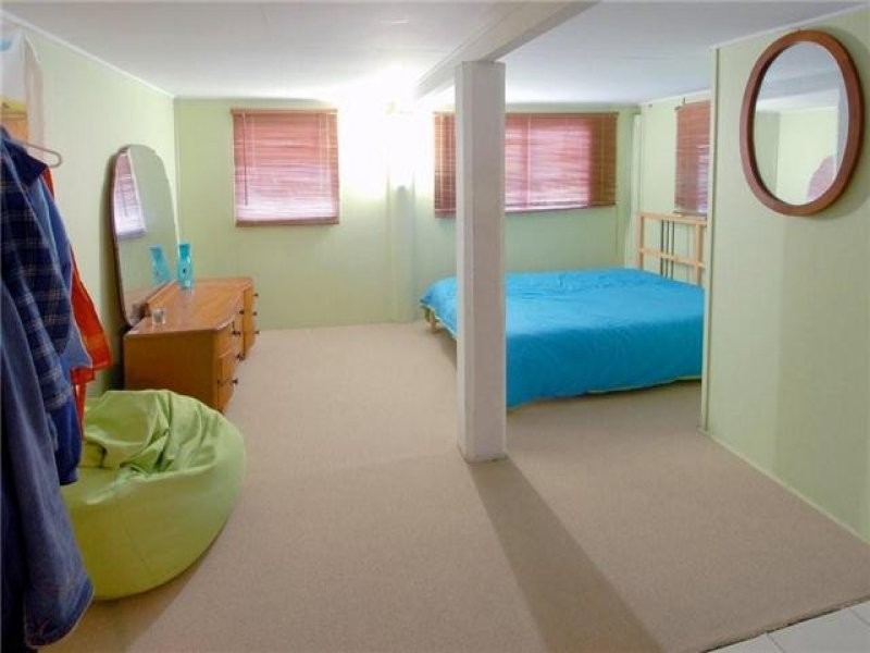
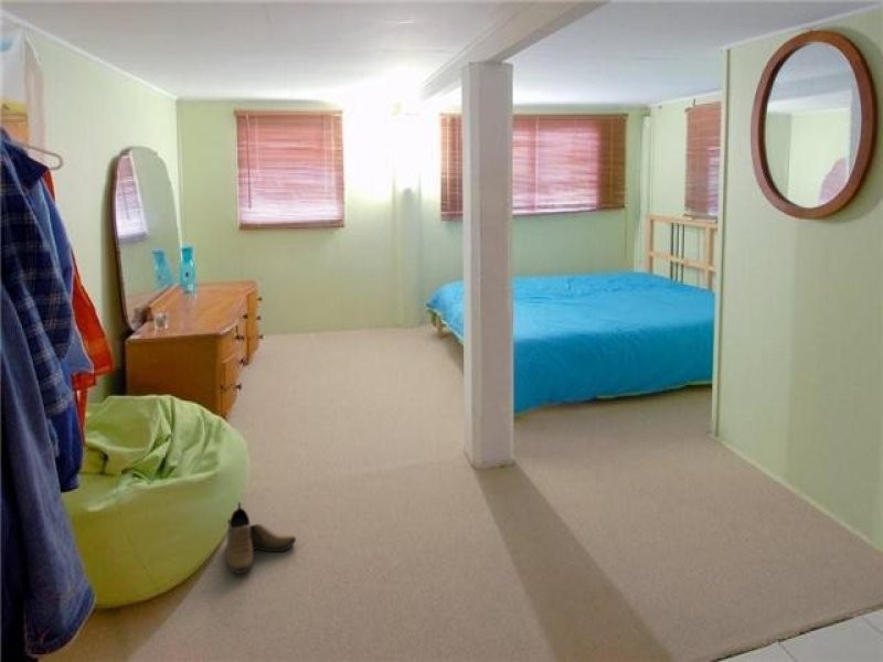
+ shoe (251, 532)
